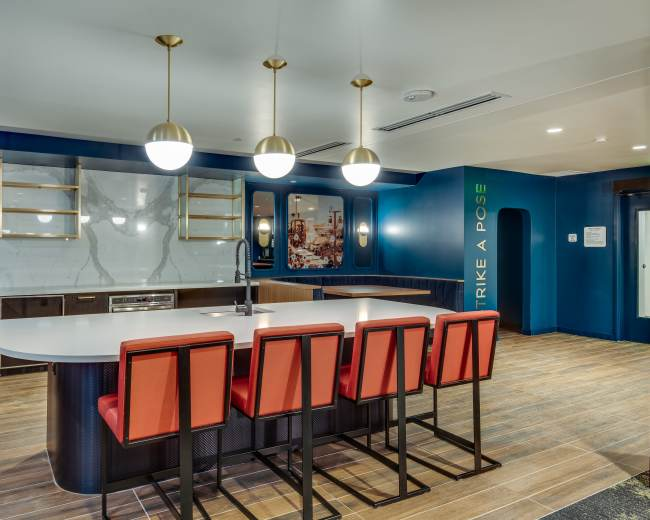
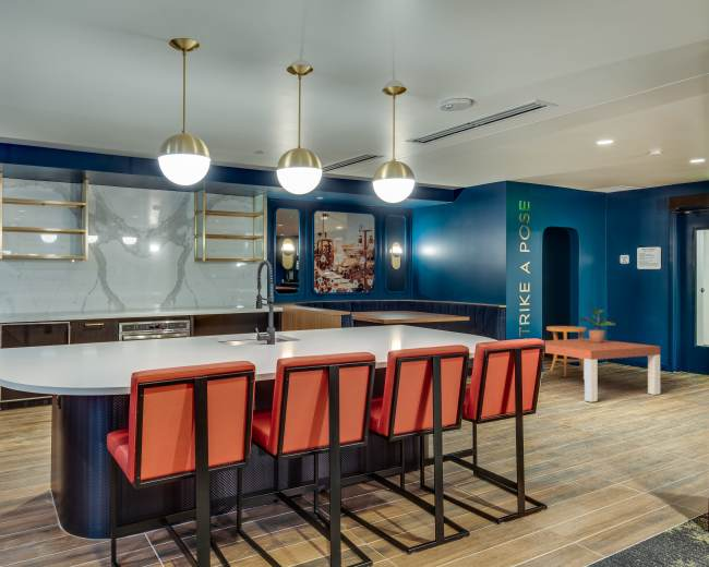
+ side table (565, 355)
+ coffee table (589, 366)
+ potted plant (597, 325)
